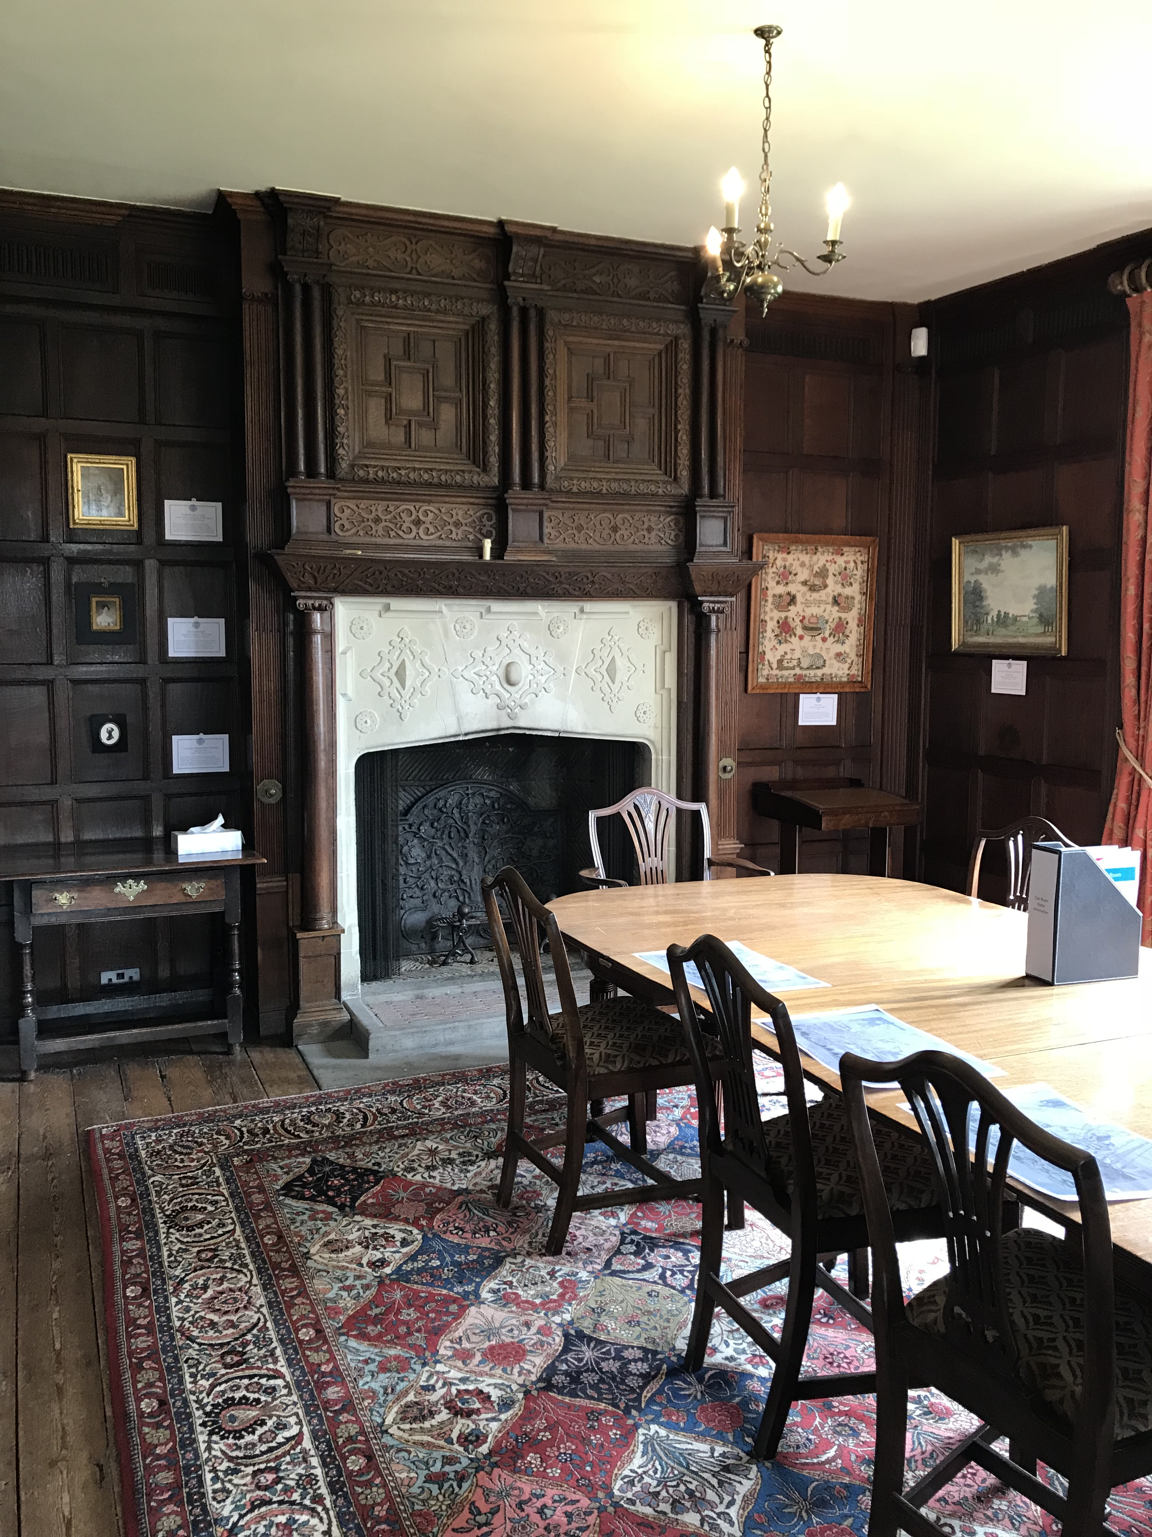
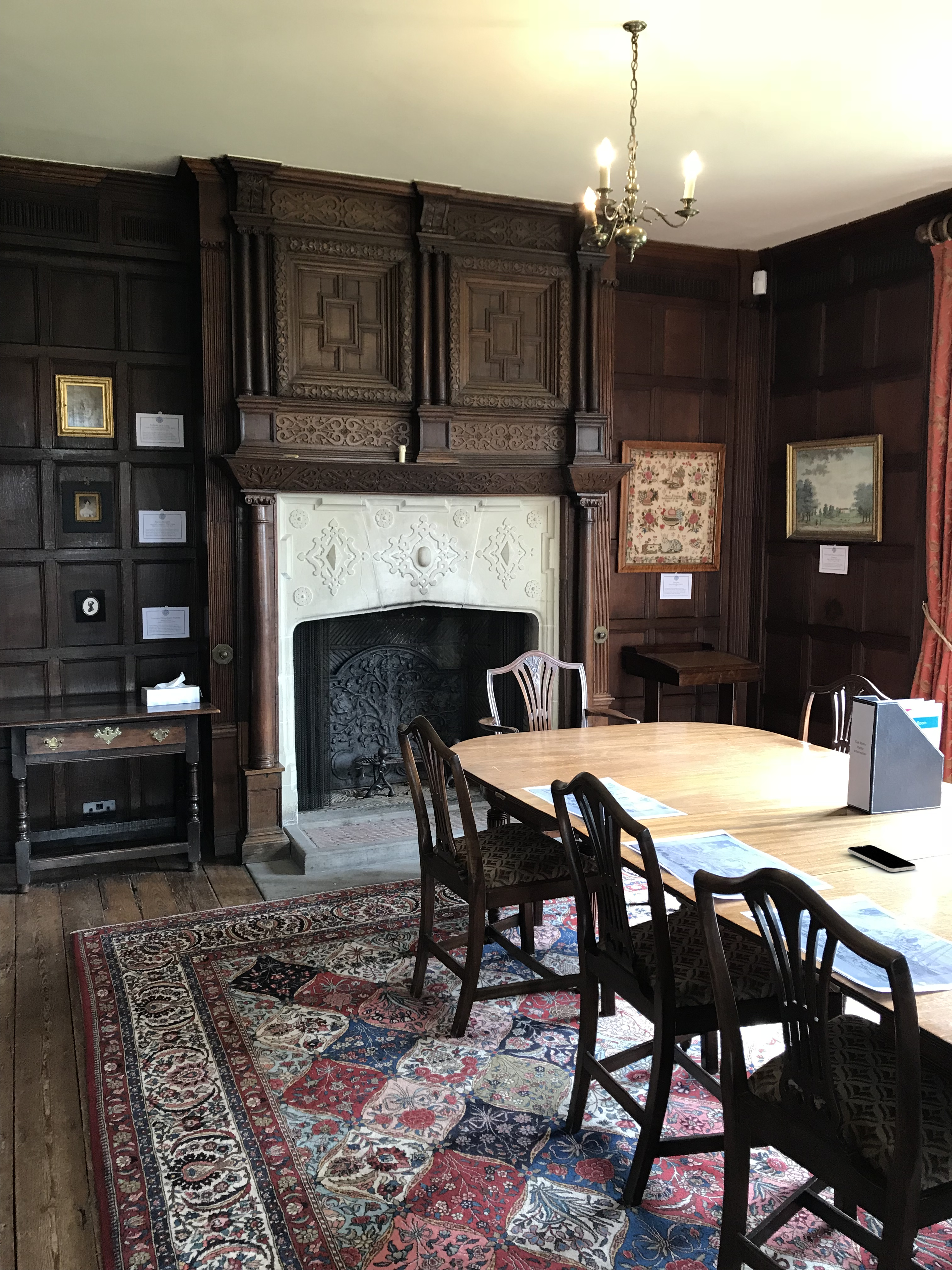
+ smartphone (881, 858)
